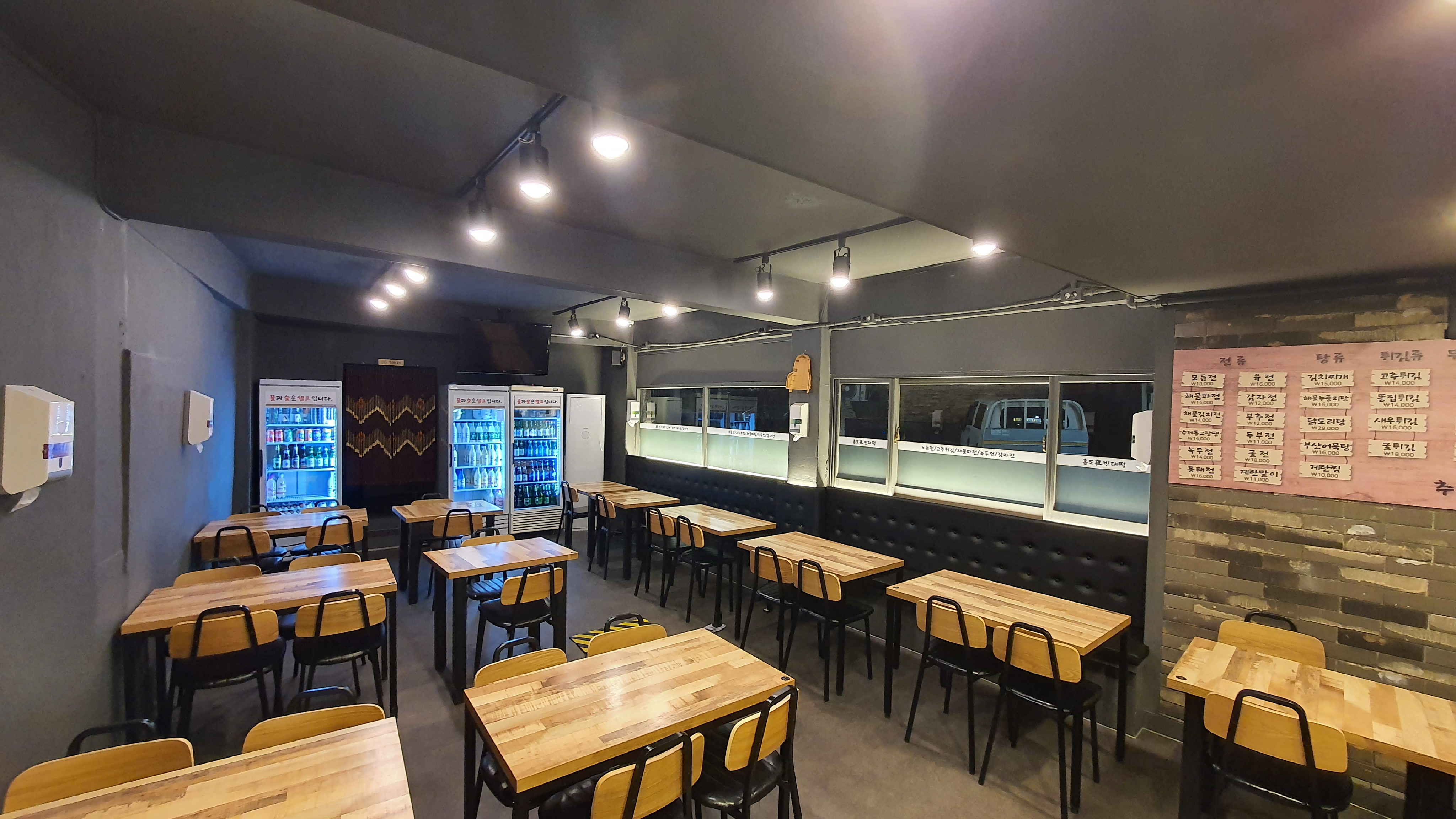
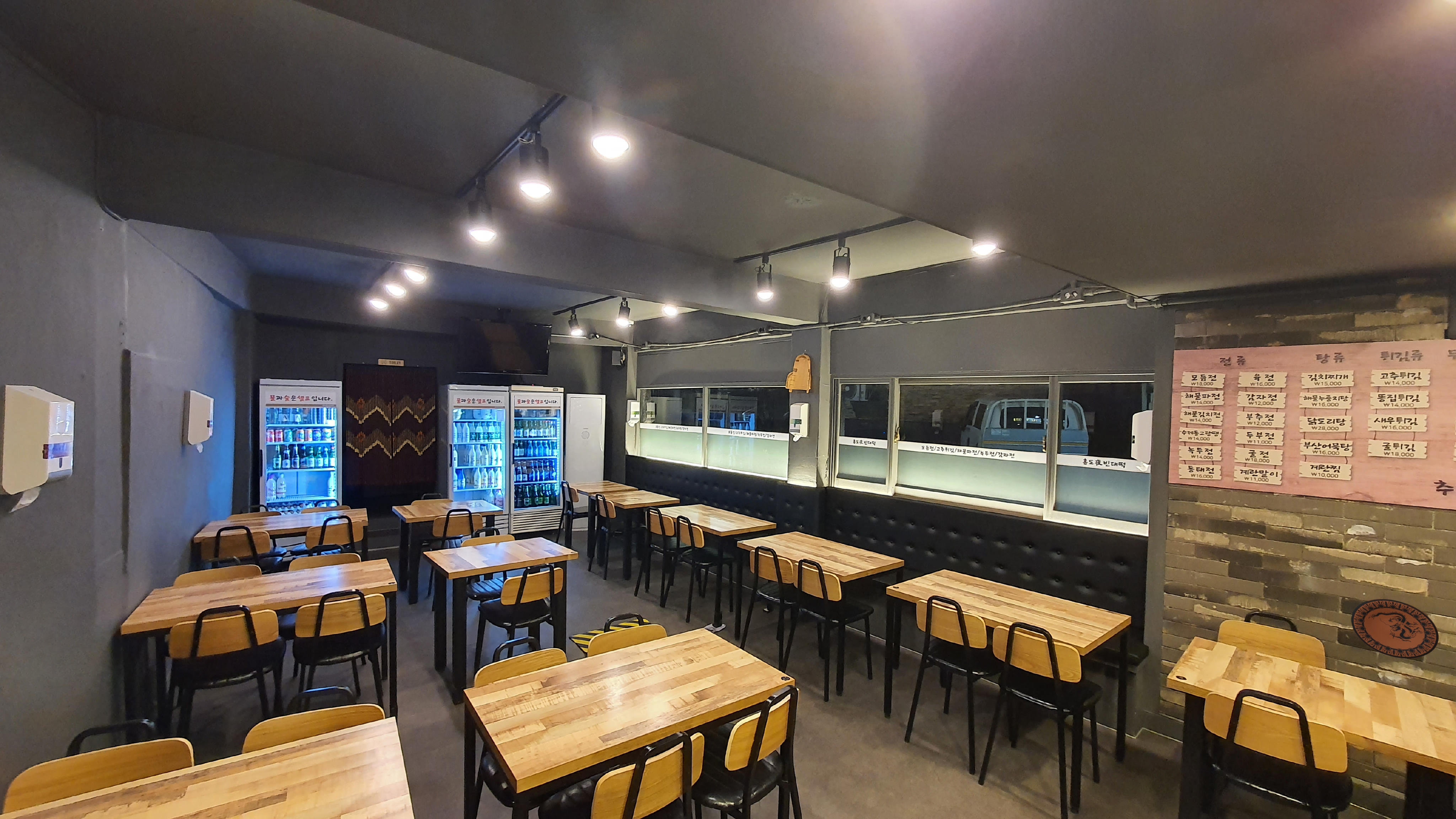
+ decorative plate (1393, 628)
